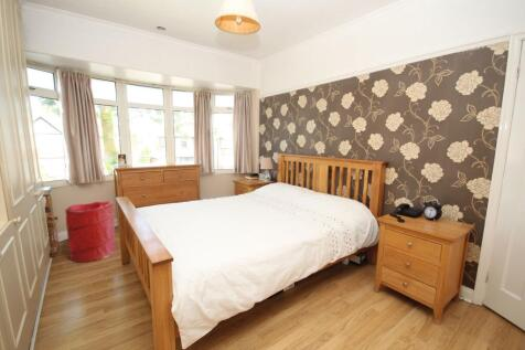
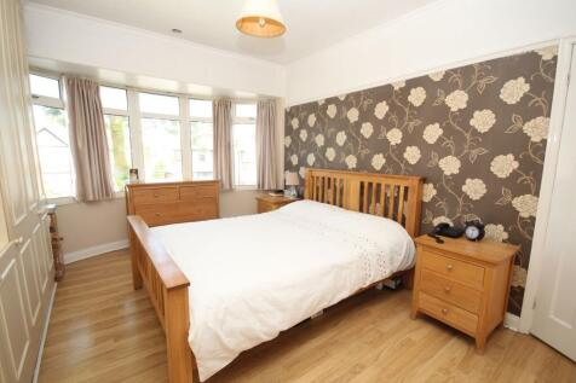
- laundry hamper (92, 229)
